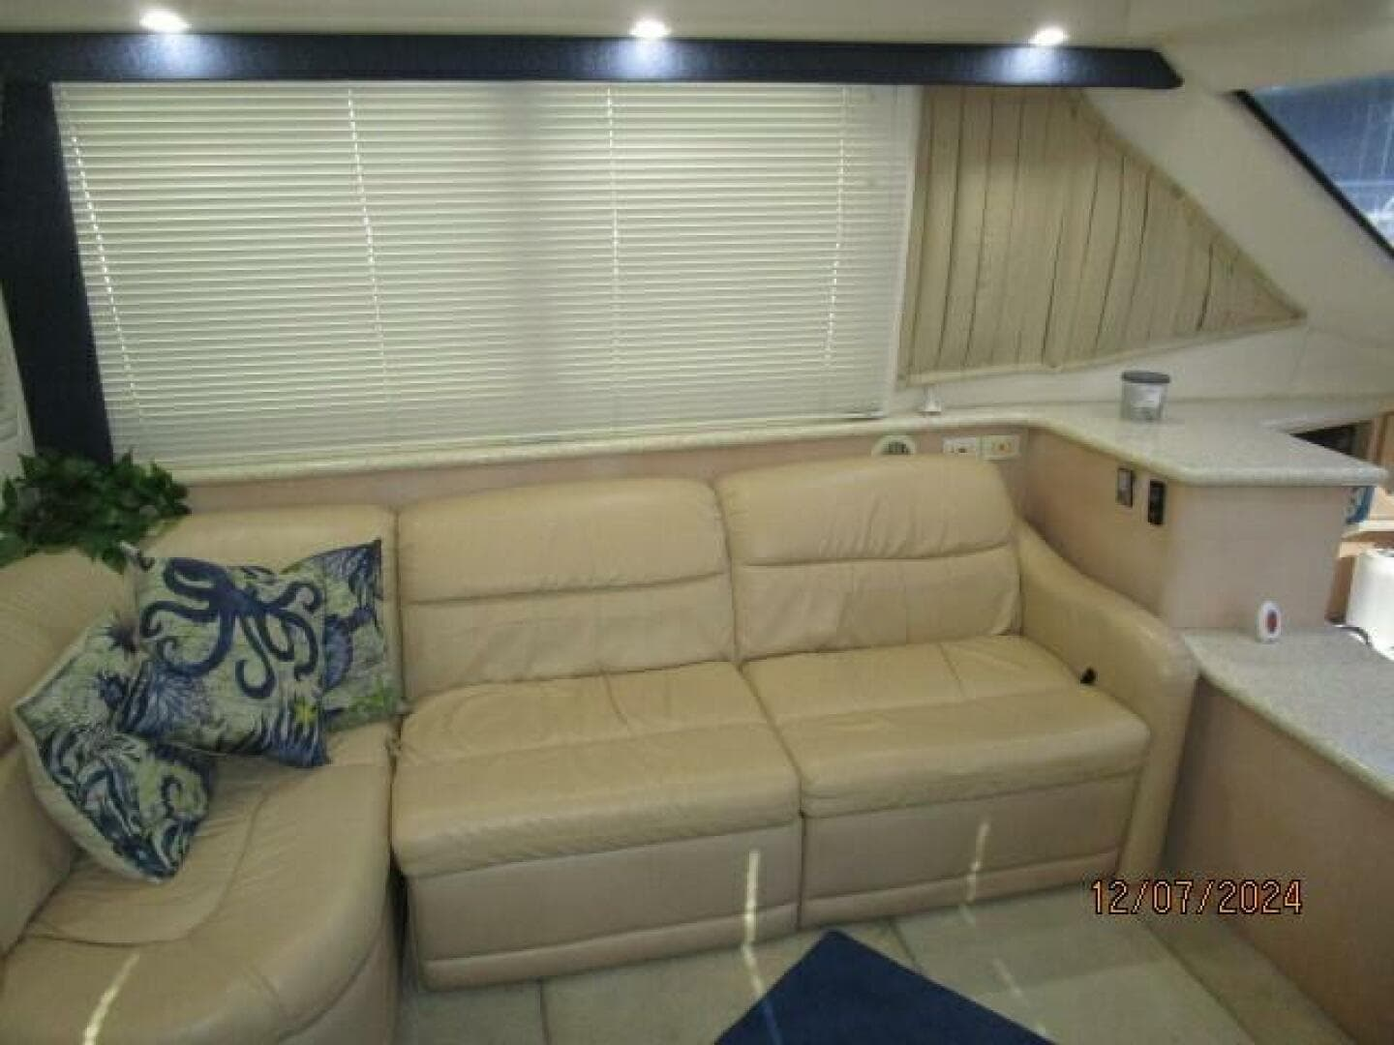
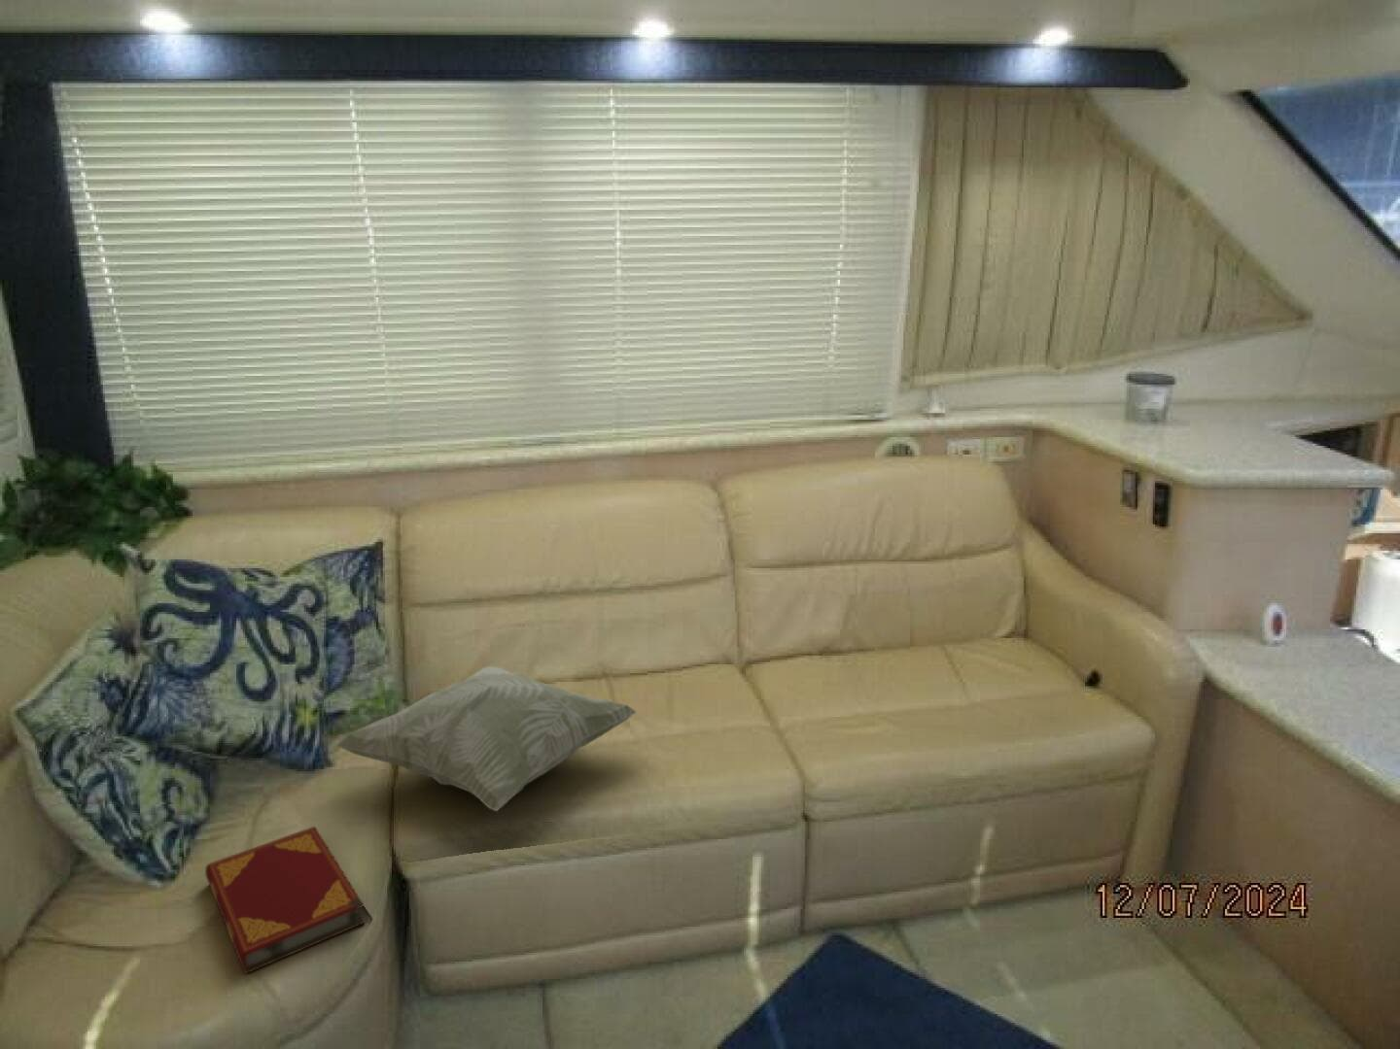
+ decorative pillow (492, 727)
+ hardback book (282, 893)
